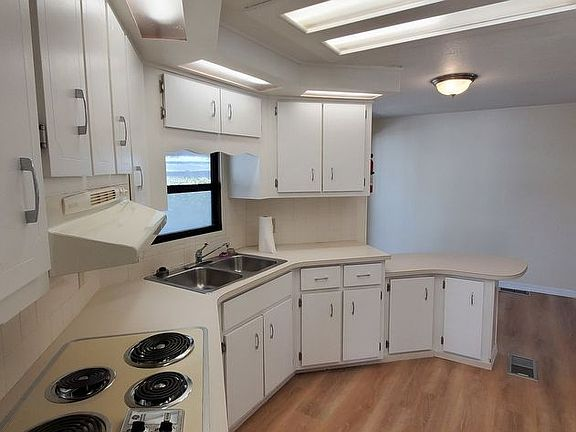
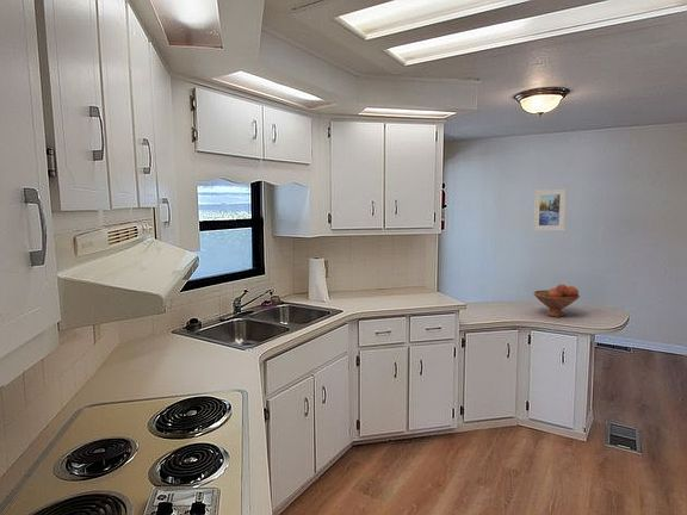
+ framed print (549, 210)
+ fruit bowl (555, 300)
